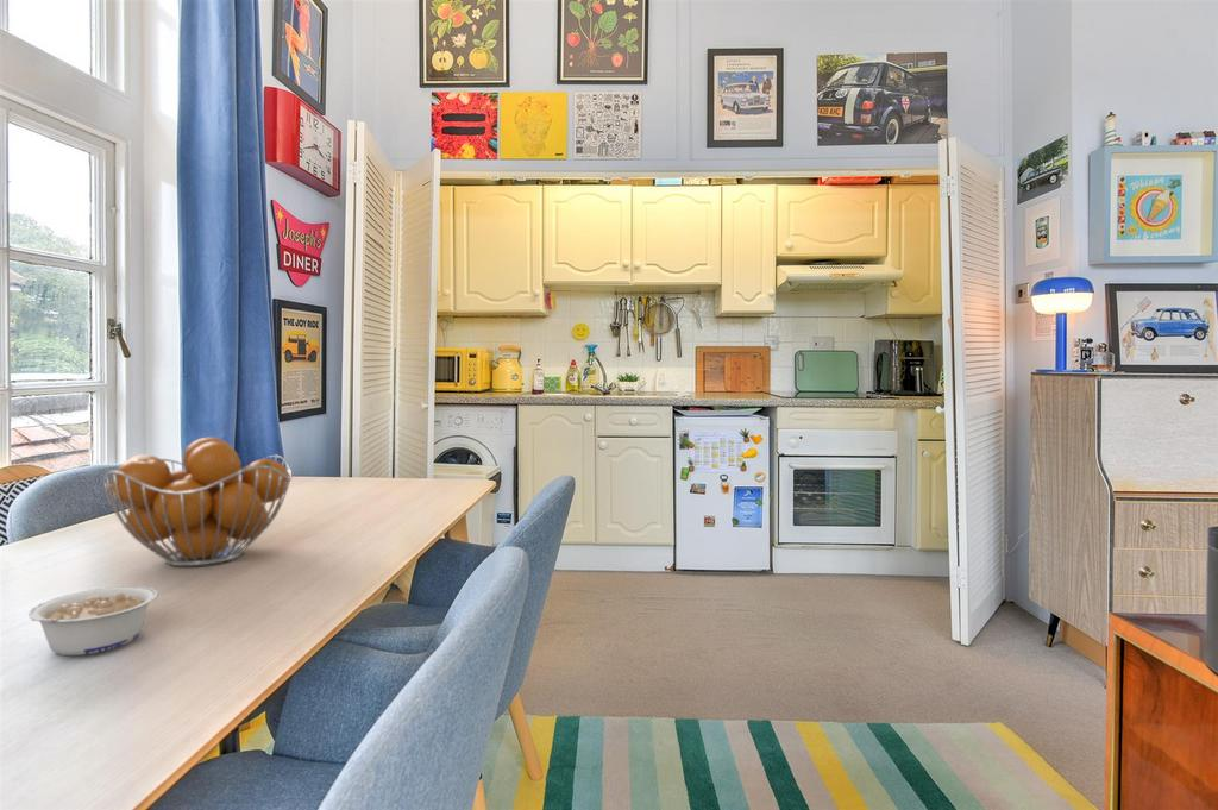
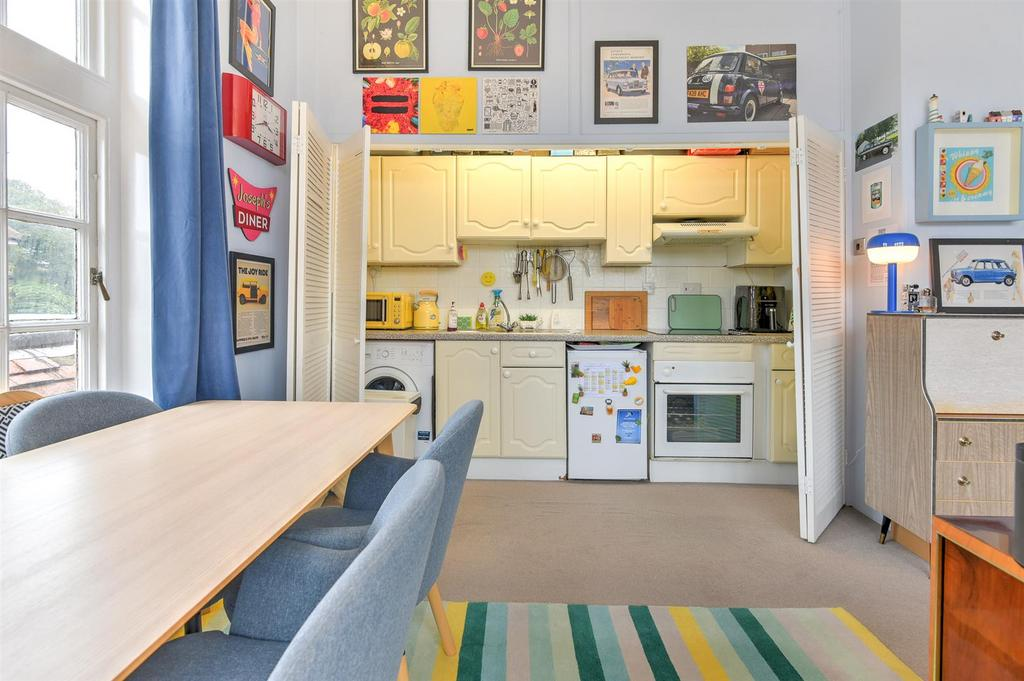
- fruit basket (203, 497)
- legume (96, 619)
